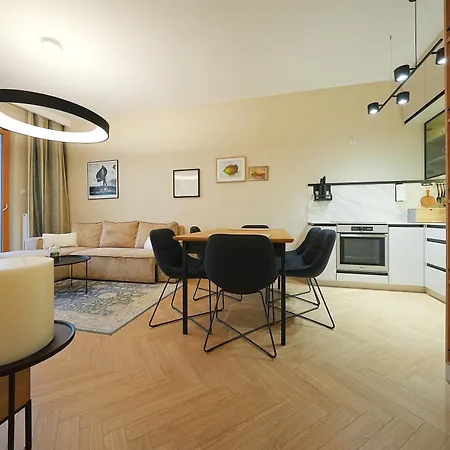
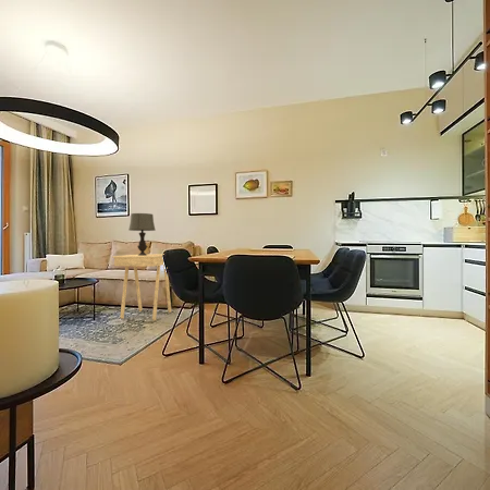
+ table lamp (142, 234)
+ side table (138, 285)
